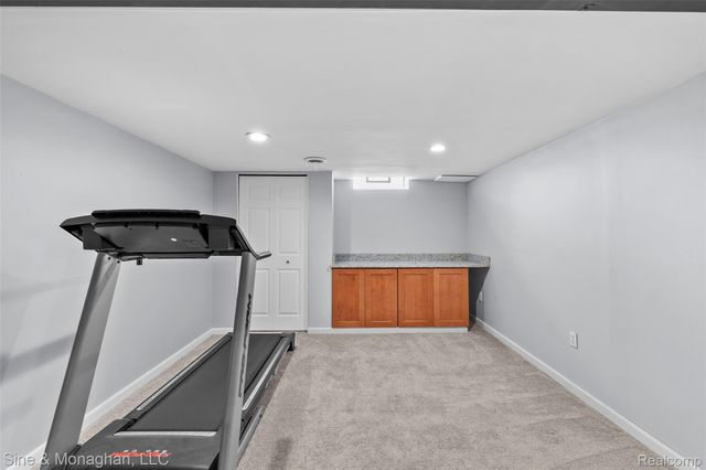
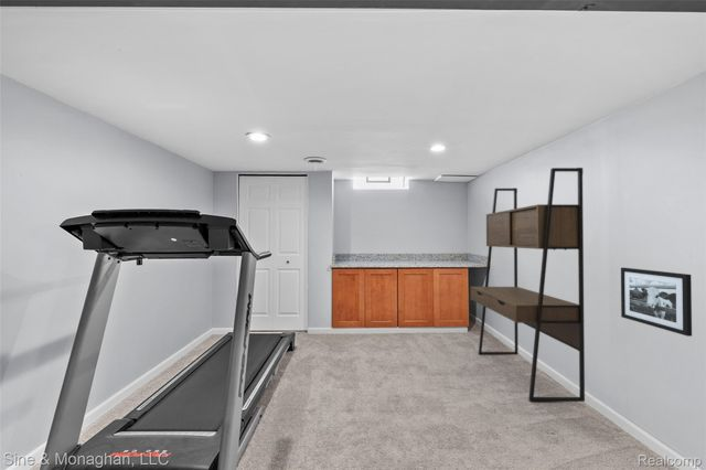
+ picture frame (652, 298)
+ desk (516, 276)
